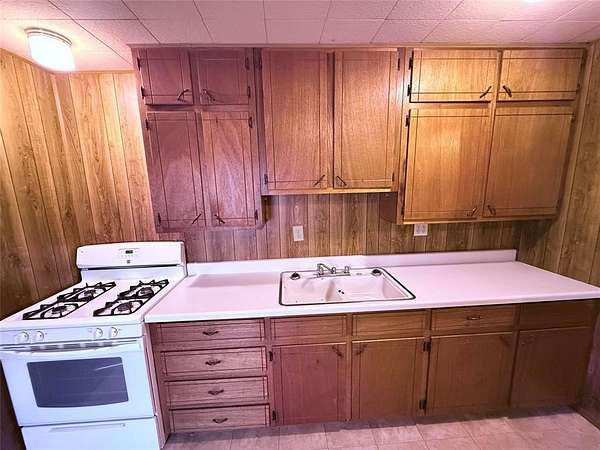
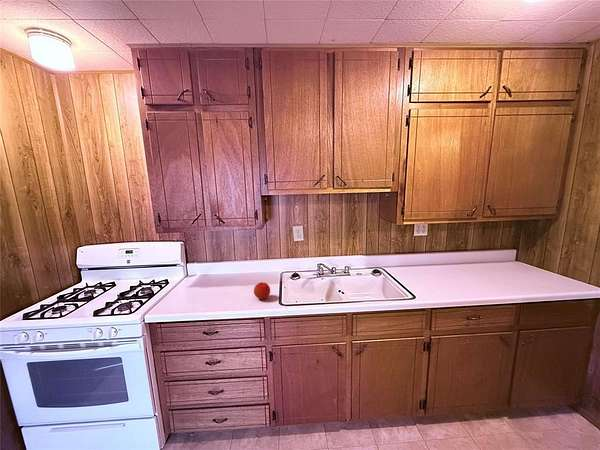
+ fruit (262, 290)
